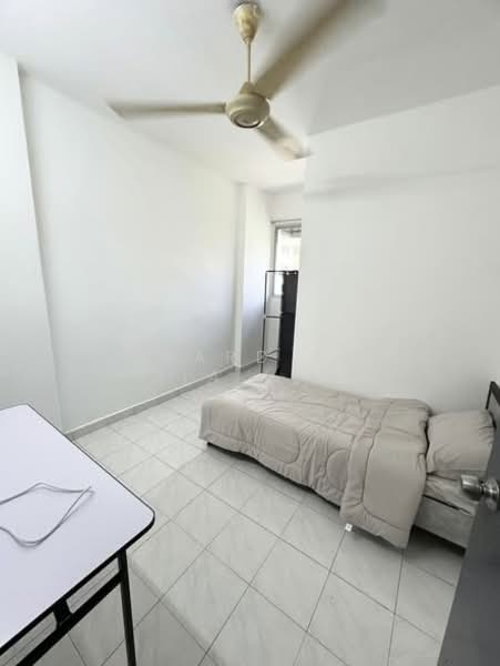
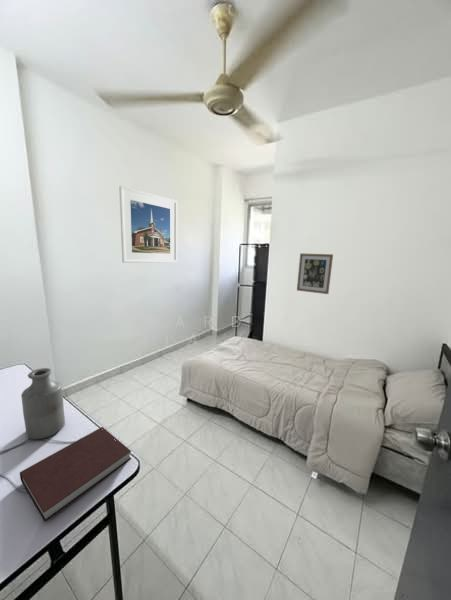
+ wall art (314, 273)
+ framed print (152, 229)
+ bottle (43, 401)
+ notebook (79, 464)
